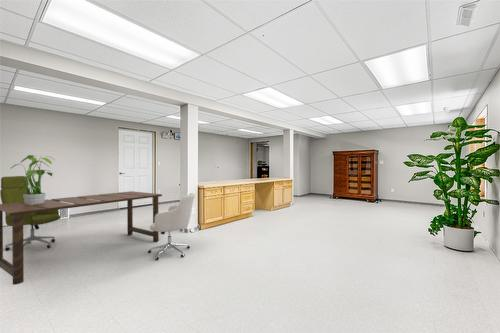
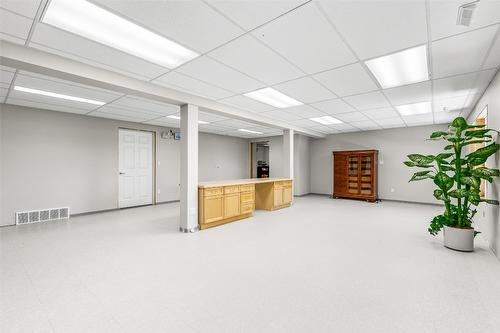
- potted plant (38, 179)
- chair (171, 223)
- dining table (88, 205)
- office chair (30, 213)
